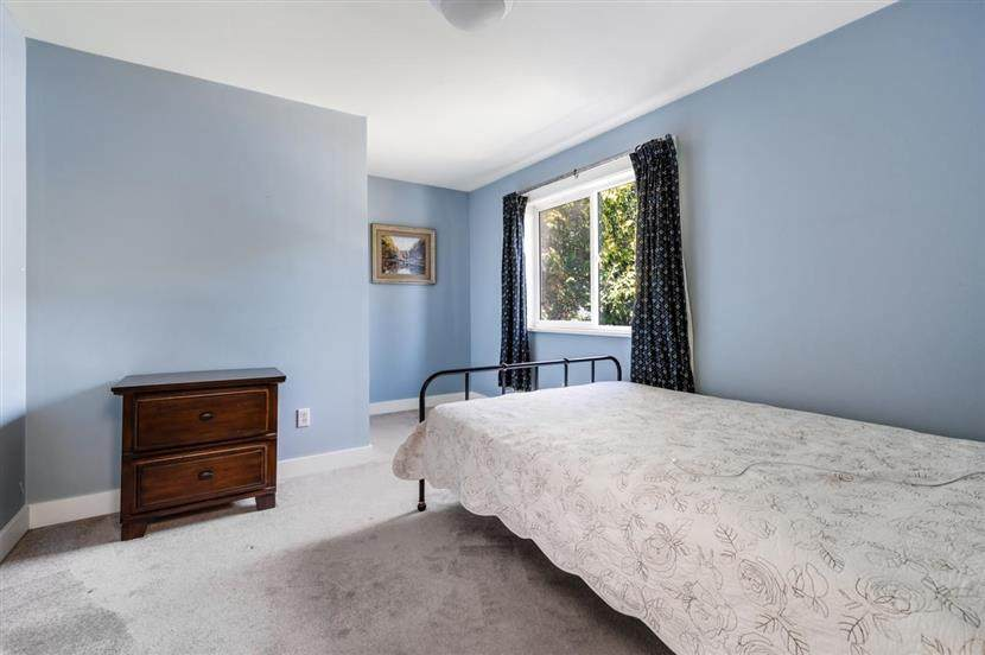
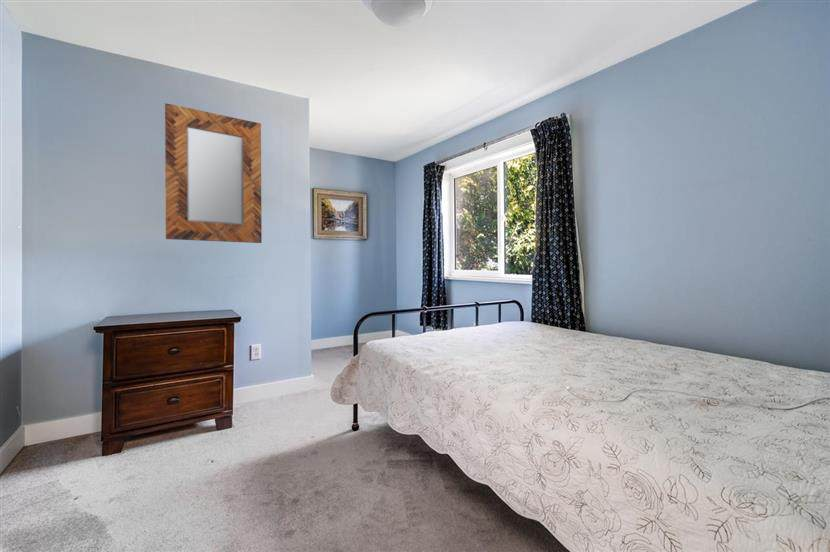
+ home mirror (216, 177)
